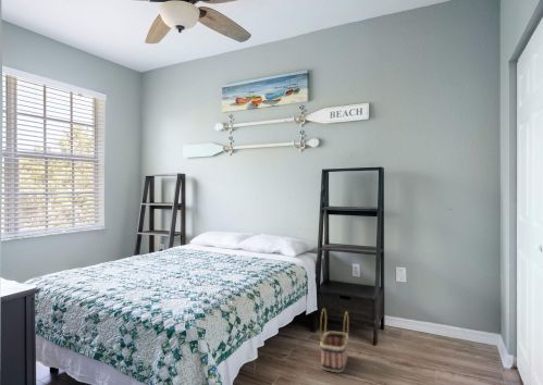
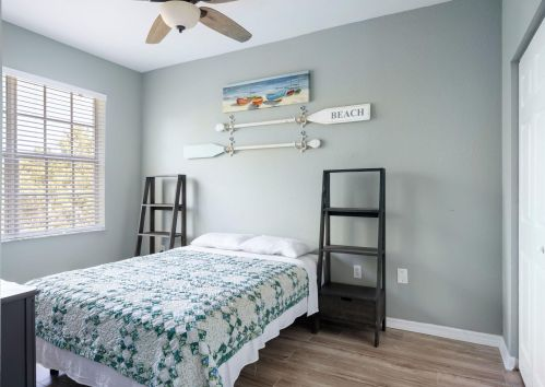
- basket (334, 336)
